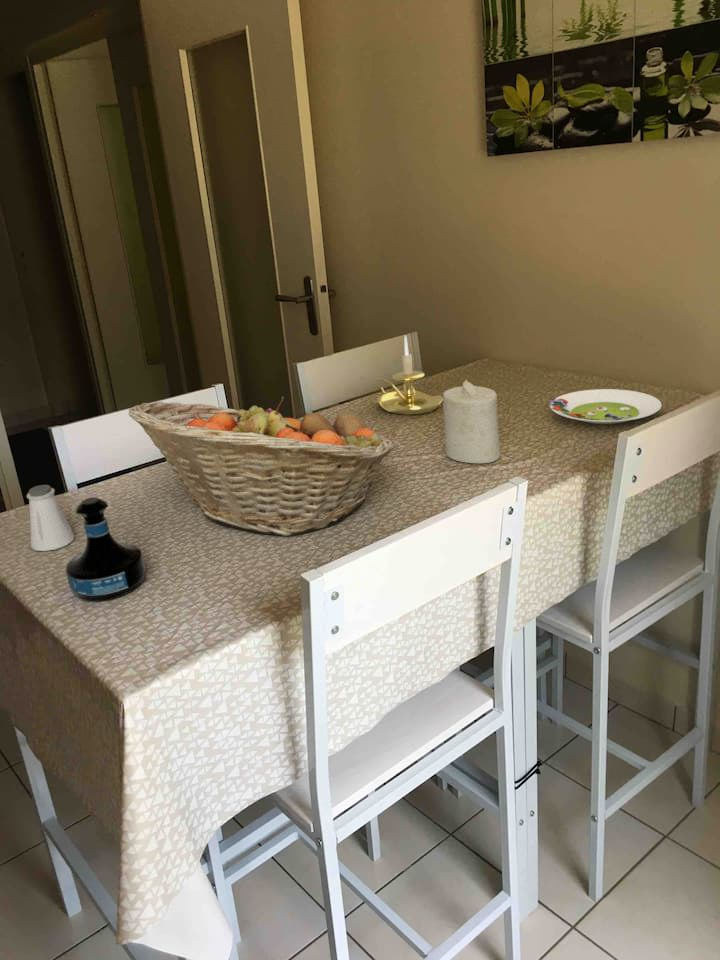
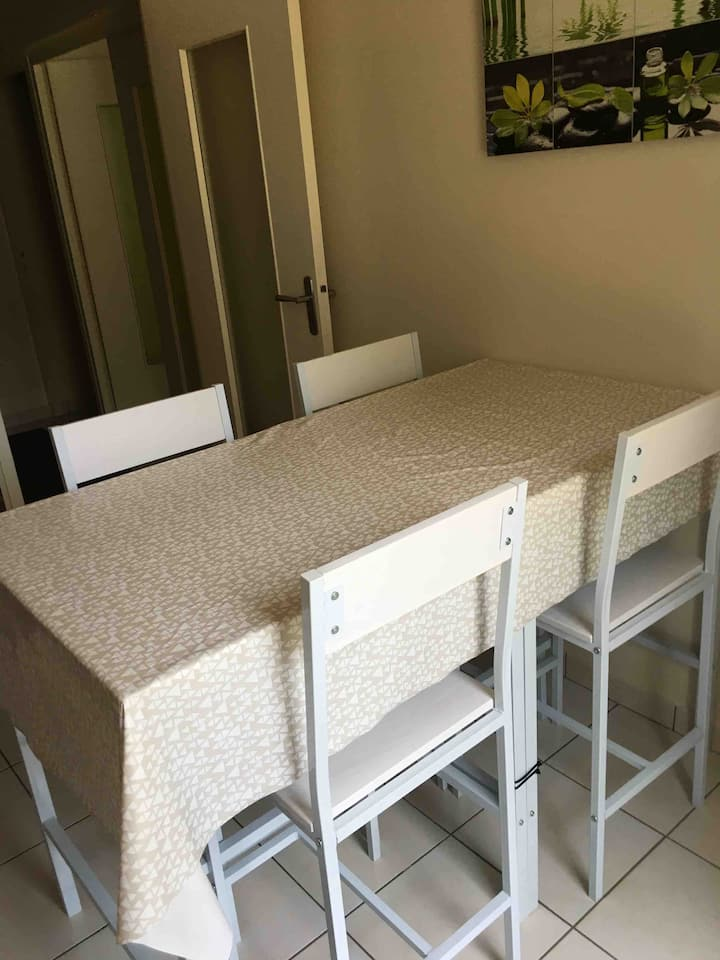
- candle holder (403, 370)
- tequila bottle (100, 543)
- candle (472, 418)
- salad plate (604, 407)
- saltshaker (46, 515)
- fruit basket (262, 448)
